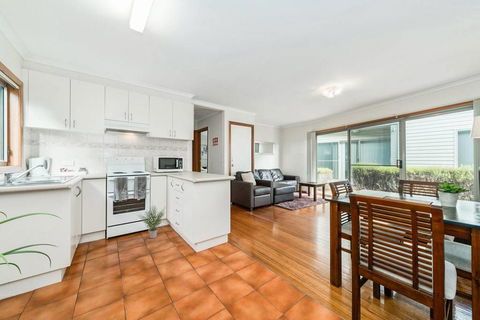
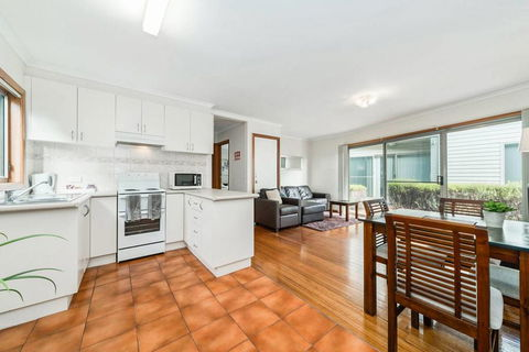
- potted plant (153, 222)
